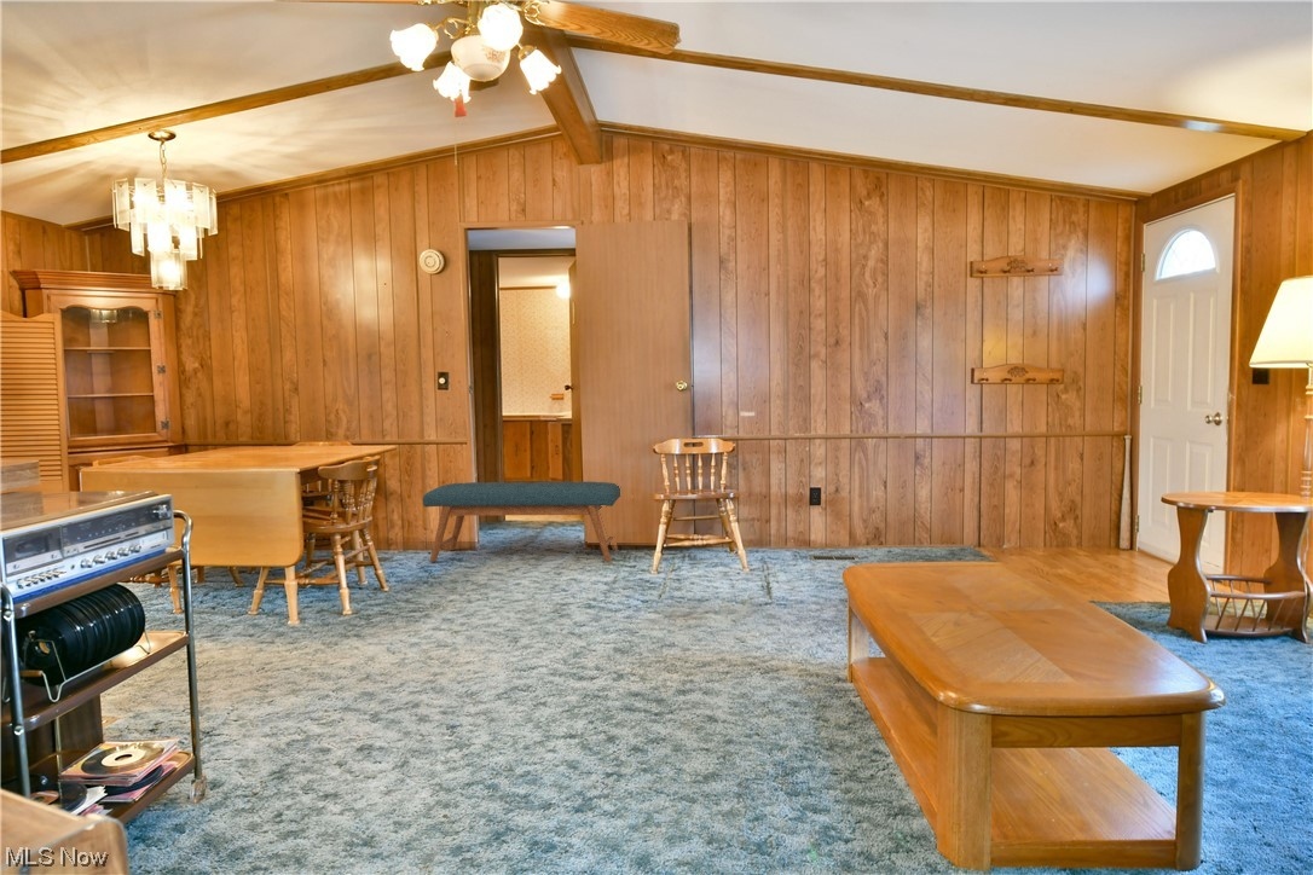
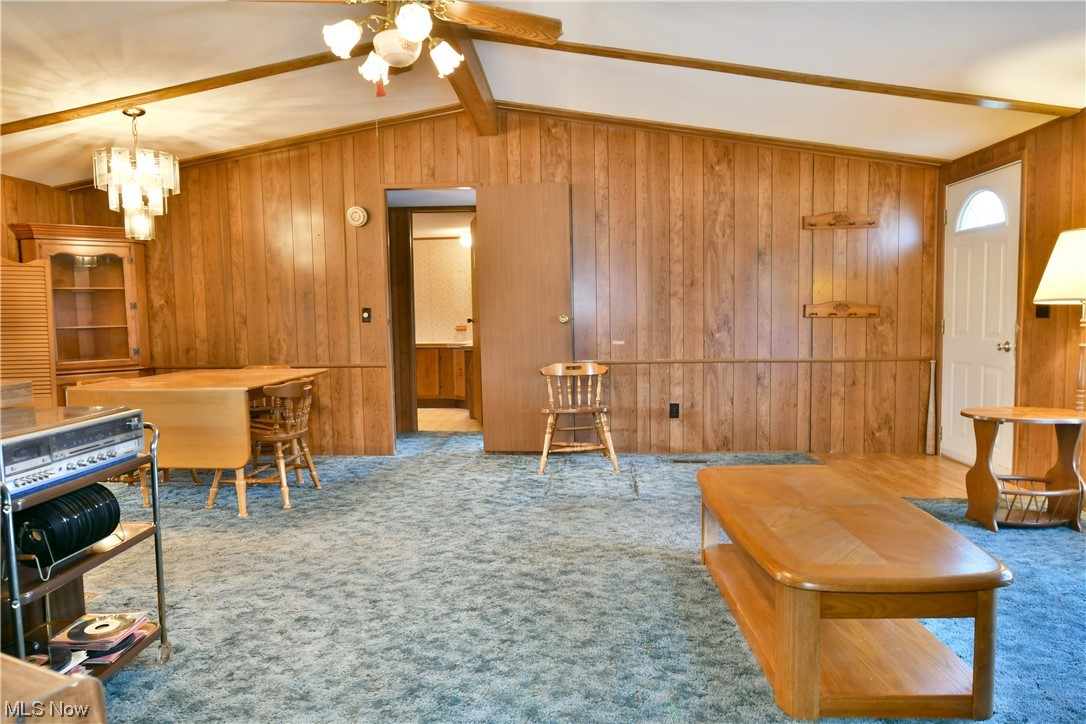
- bench (526, 514)
